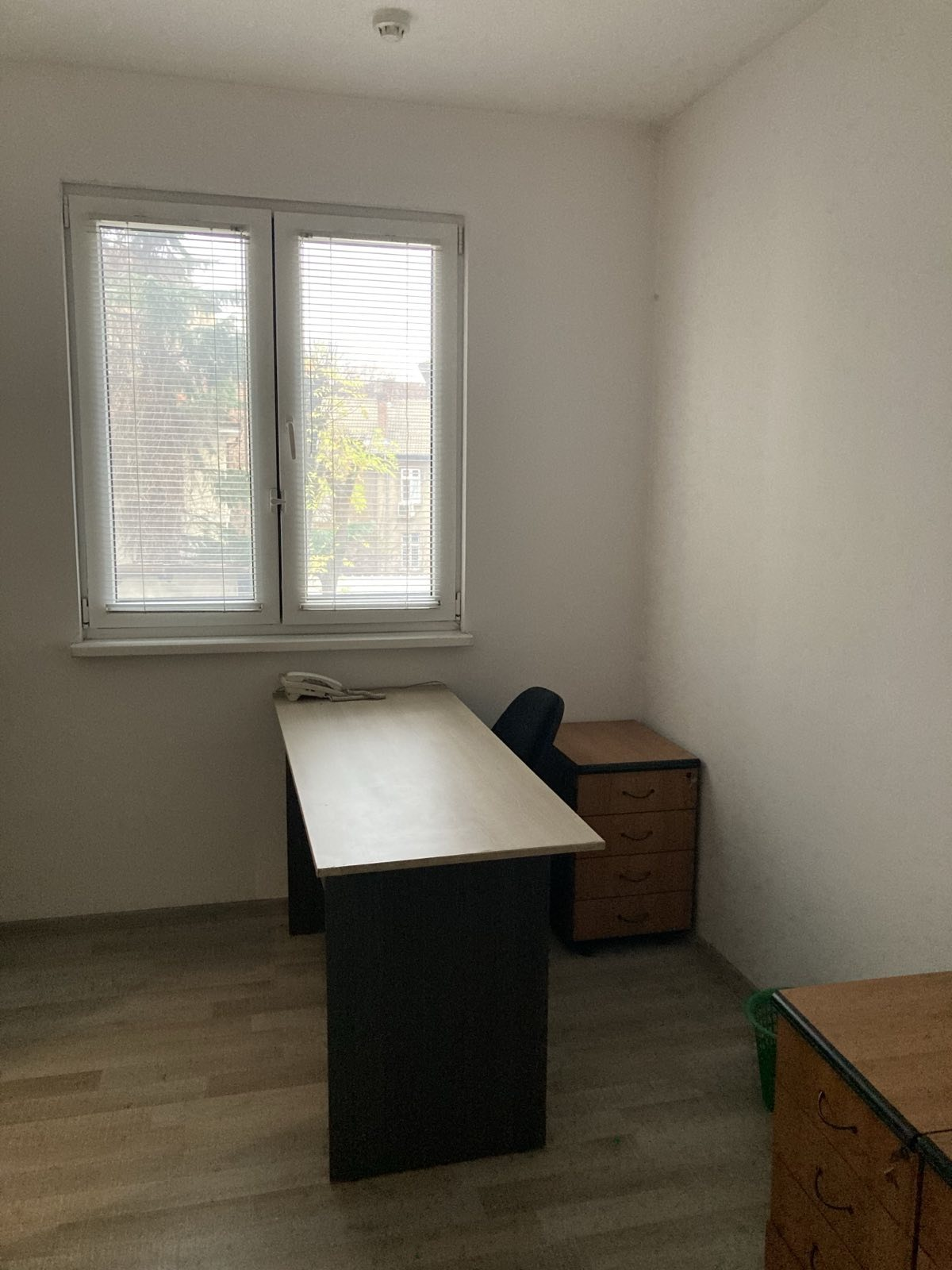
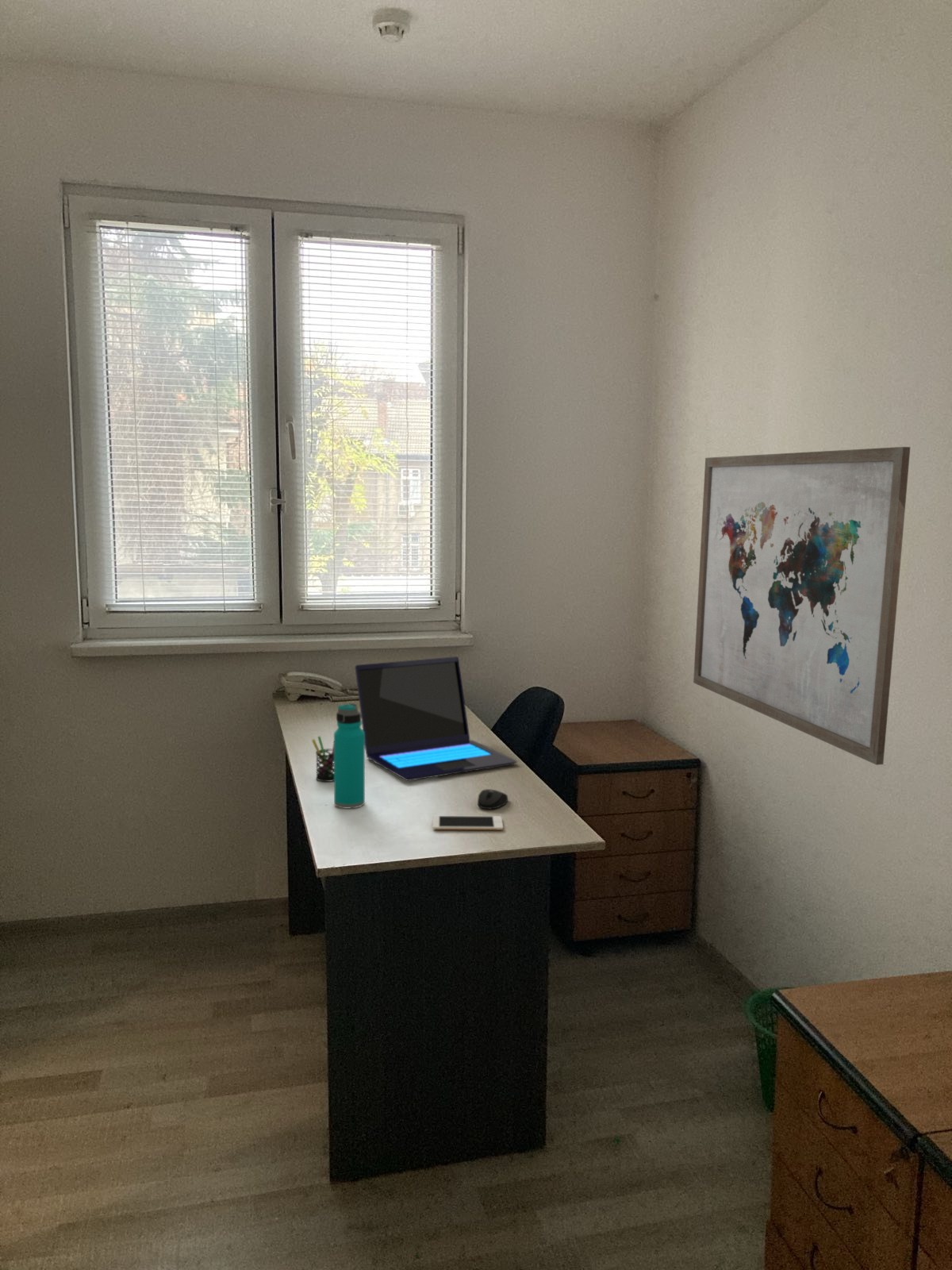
+ laptop (434, 714)
+ wall art (781, 587)
+ cell phone (467, 822)
+ water bottle (349, 754)
+ pen holder (327, 755)
+ mouse (493, 797)
